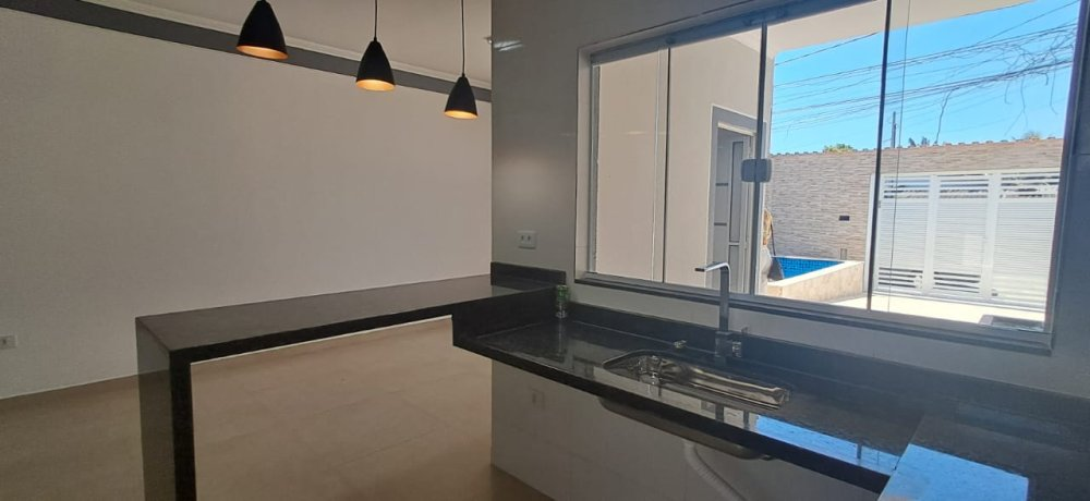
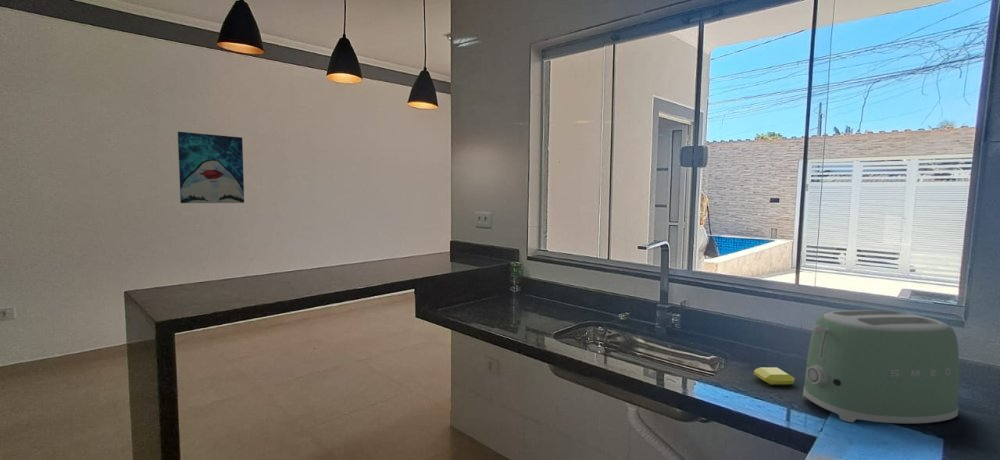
+ toaster (880, 361)
+ wall art (212, 169)
+ soap bar (773, 376)
